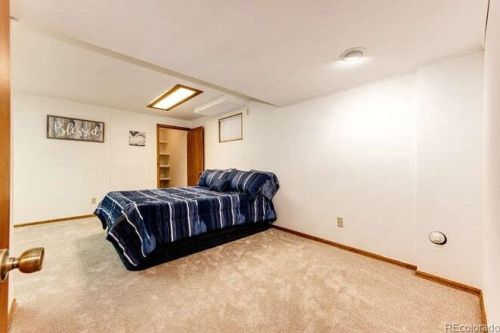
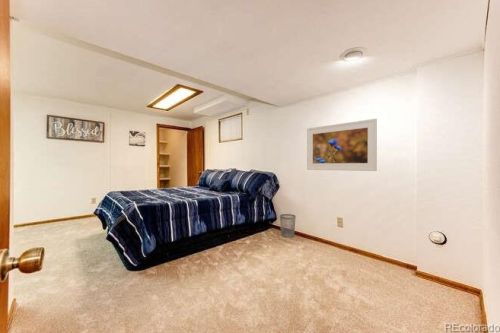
+ wastebasket (288, 225)
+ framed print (337, 147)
